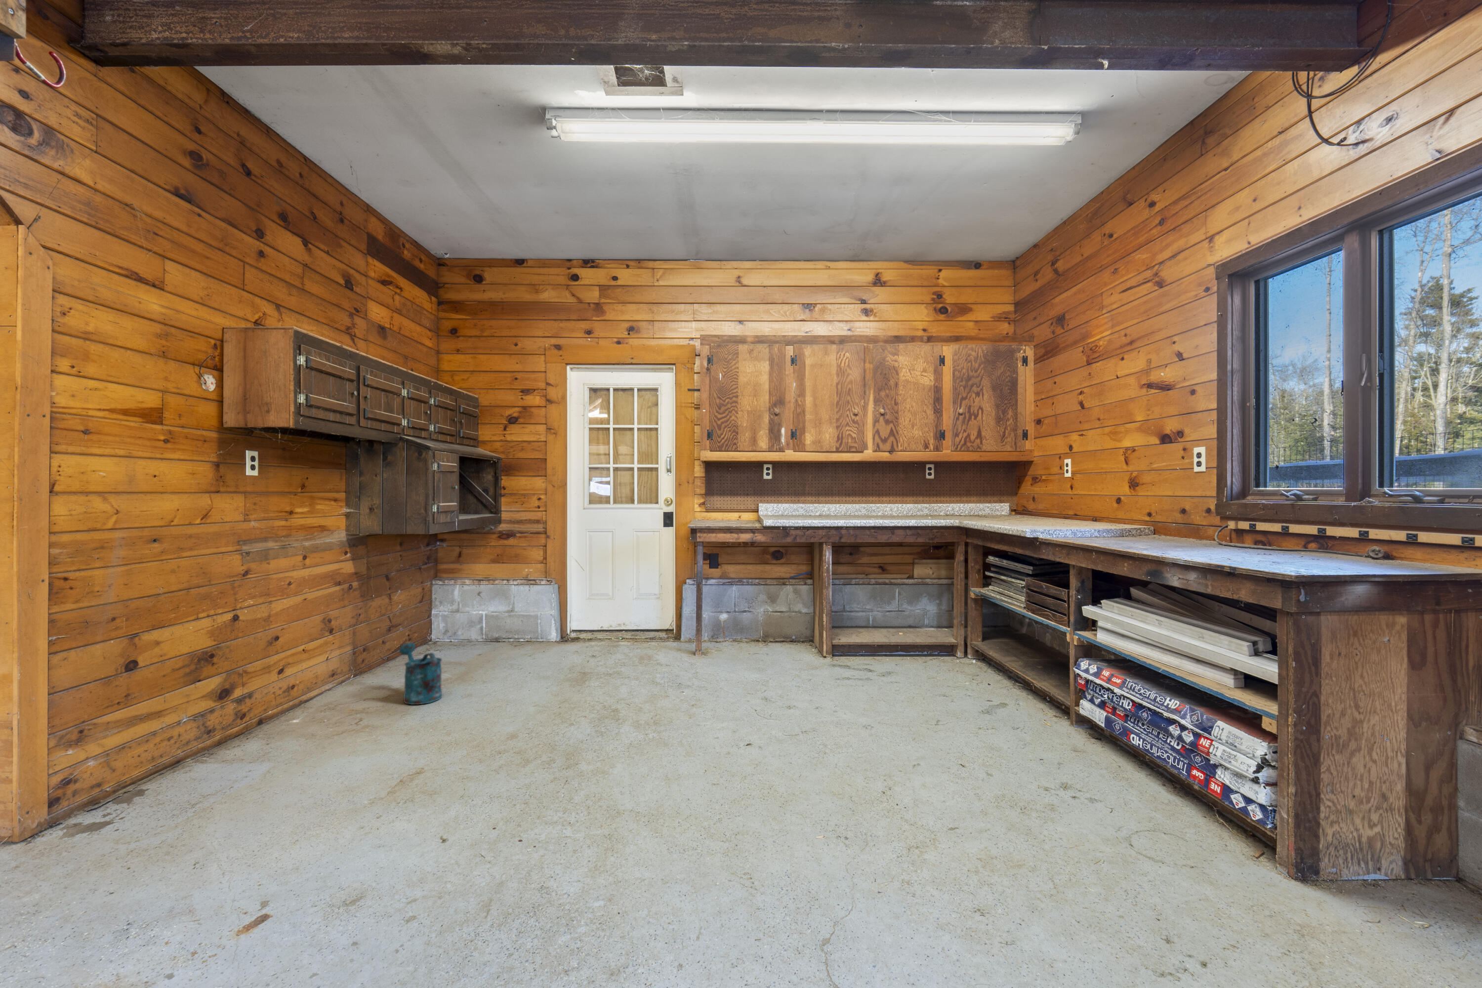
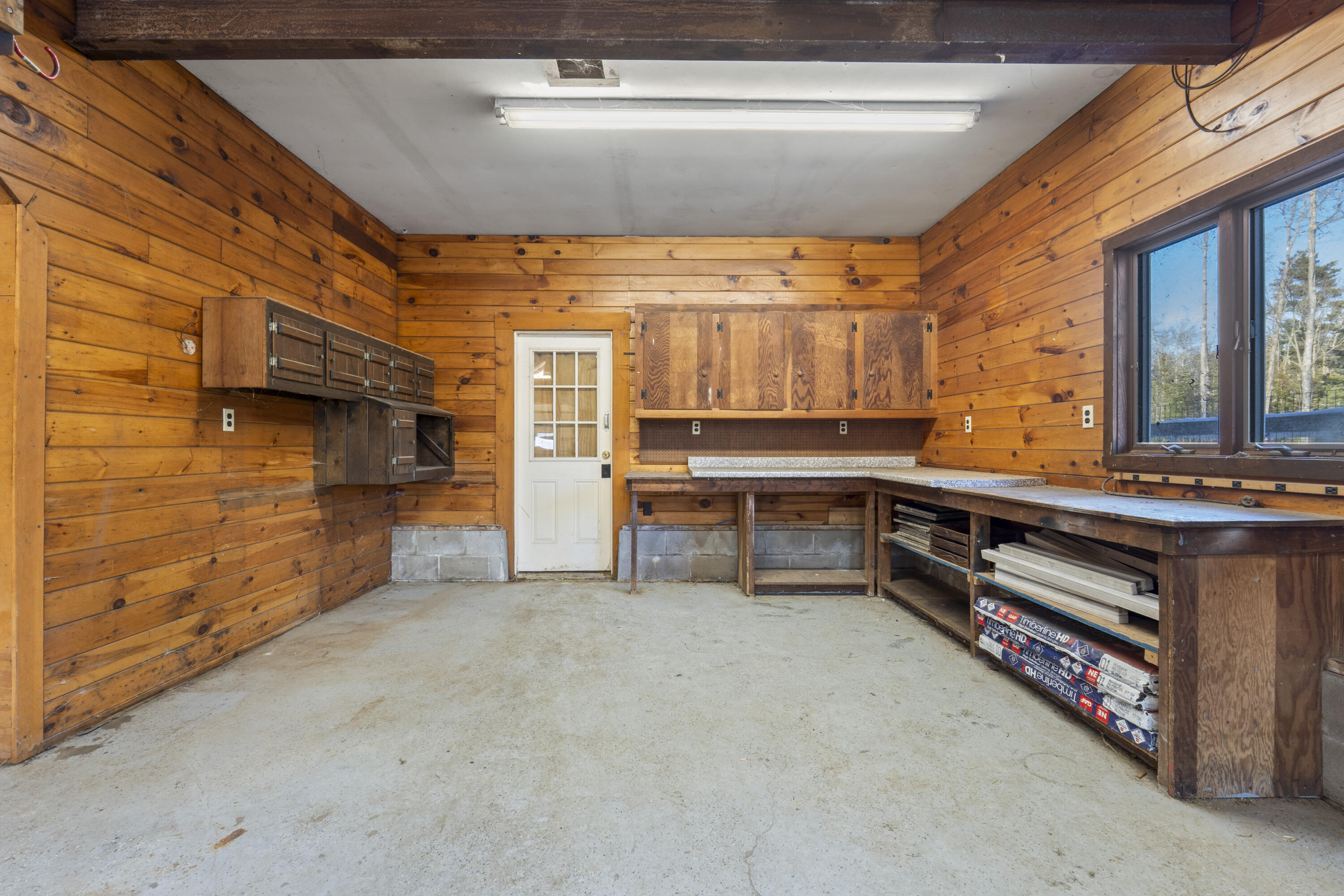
- watering can (418, 672)
